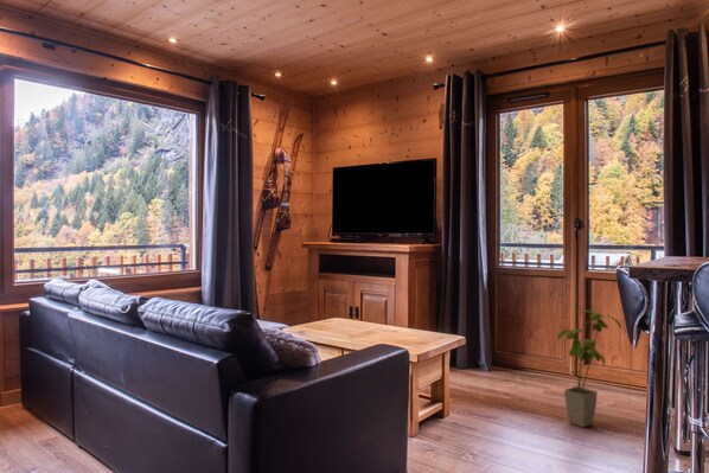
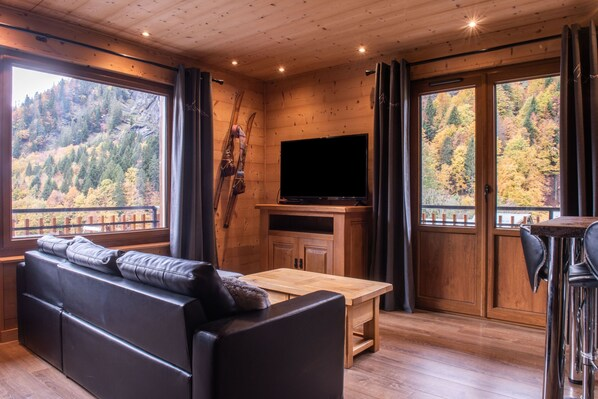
- house plant (588, 366)
